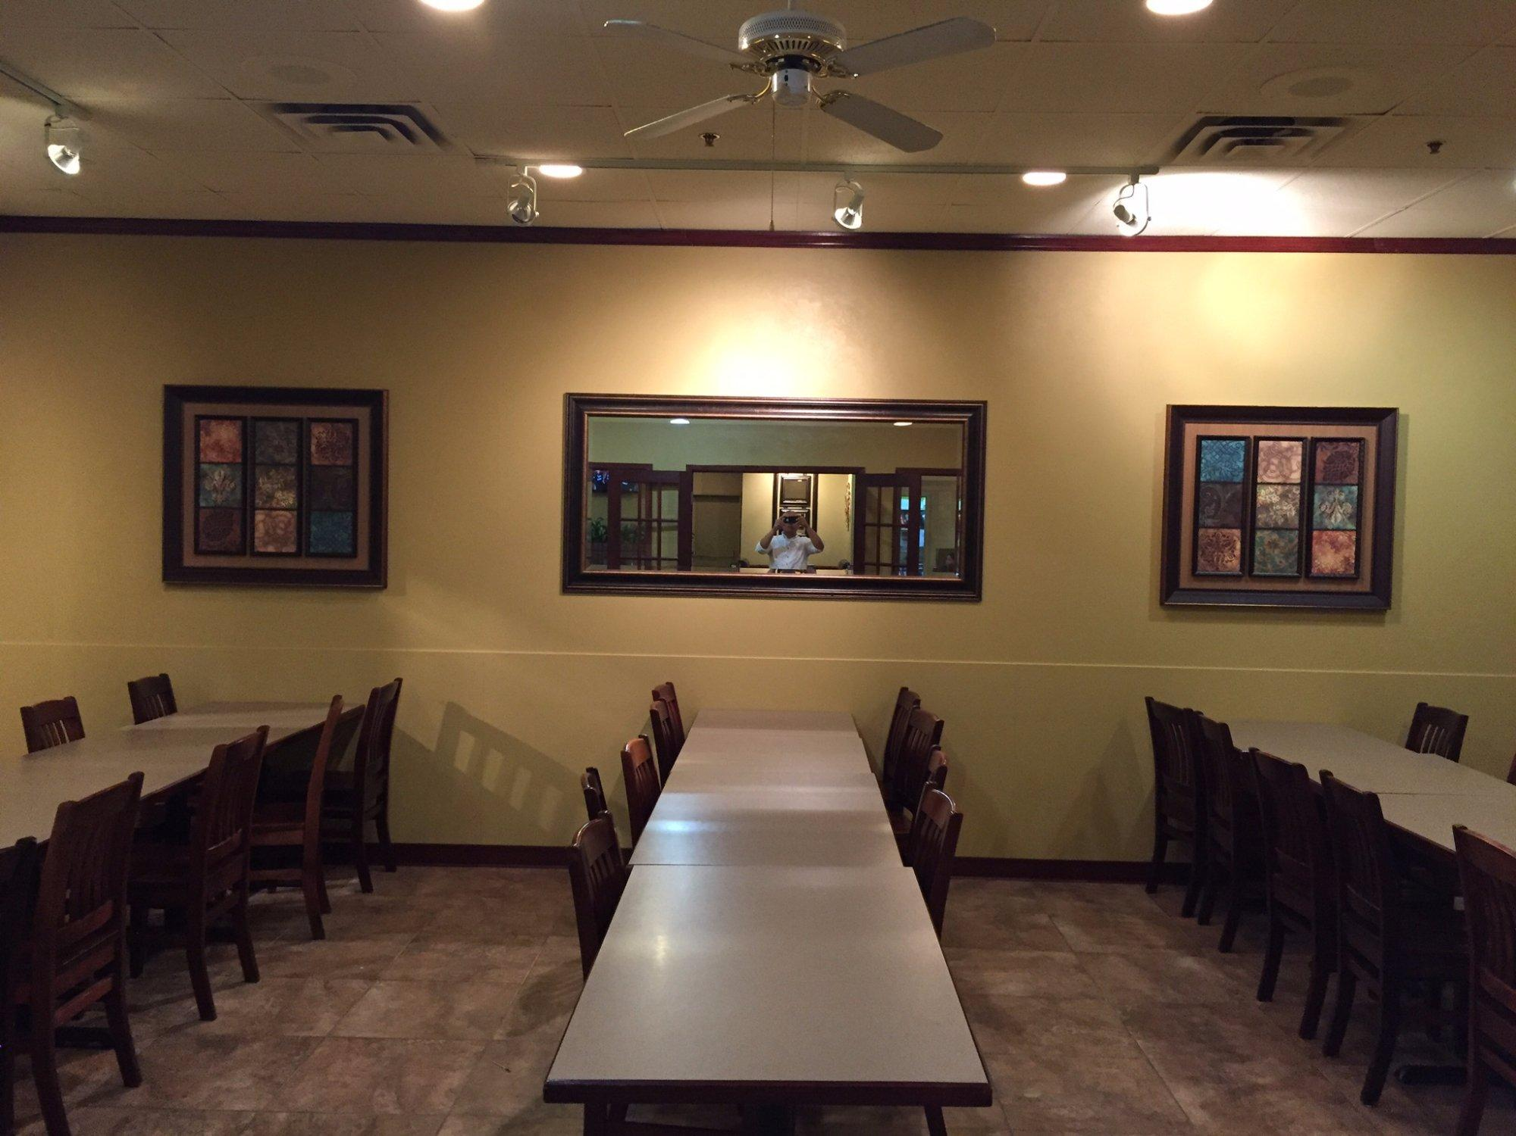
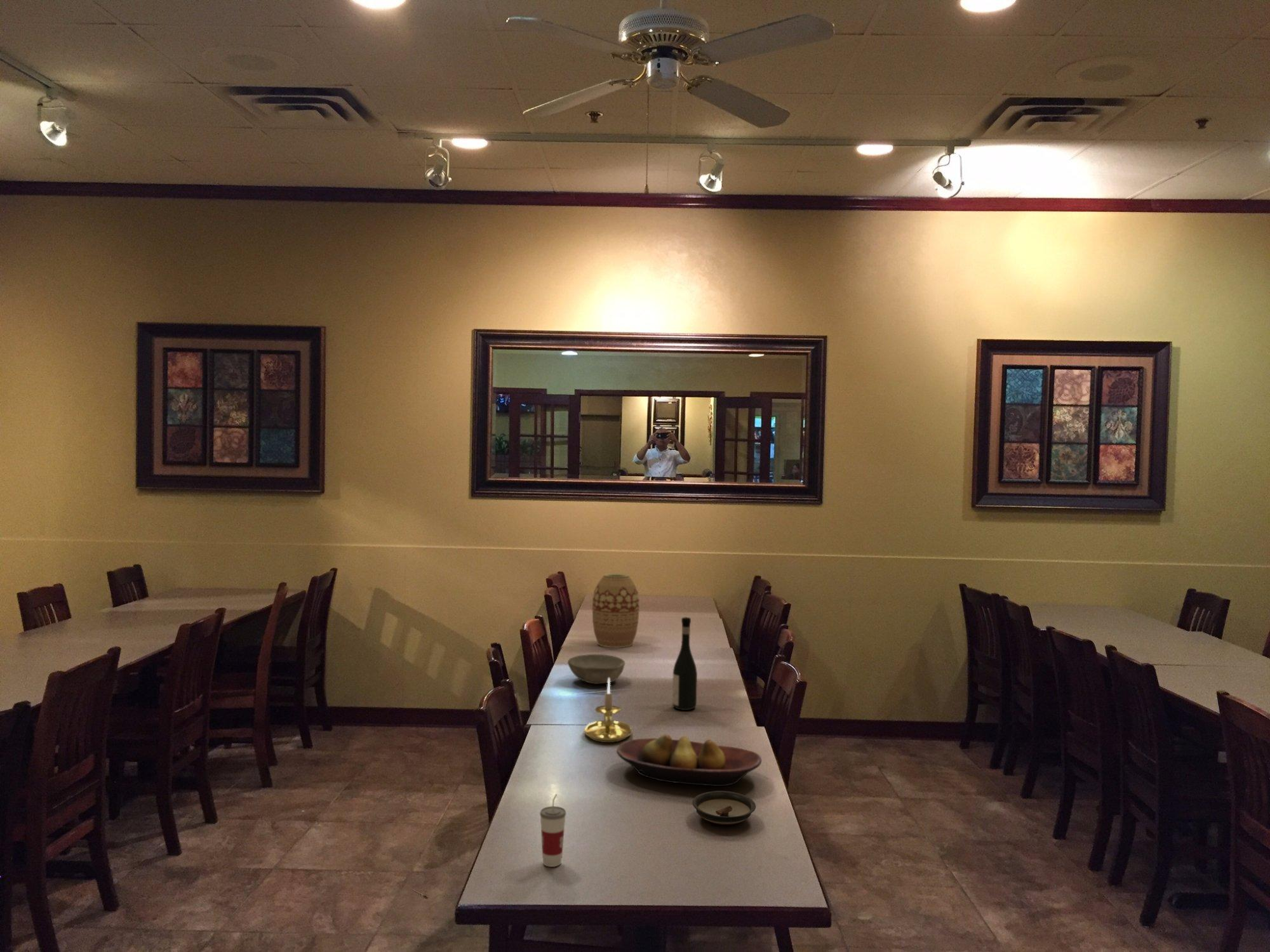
+ candle holder (608, 705)
+ saucer (723, 810)
+ fruit bowl (688, 756)
+ cup (552, 828)
+ vase (615, 609)
+ bowl (596, 671)
+ wine bottle (685, 663)
